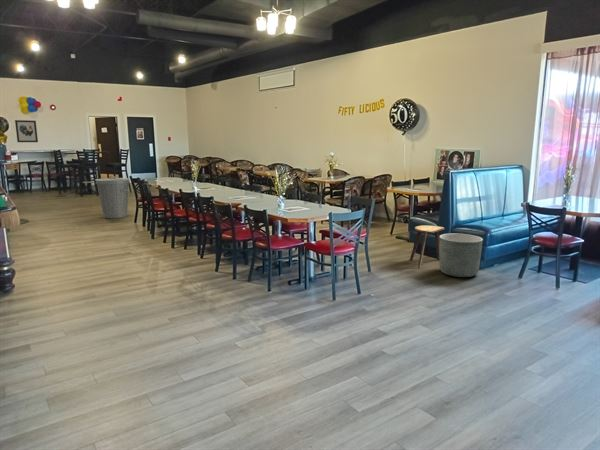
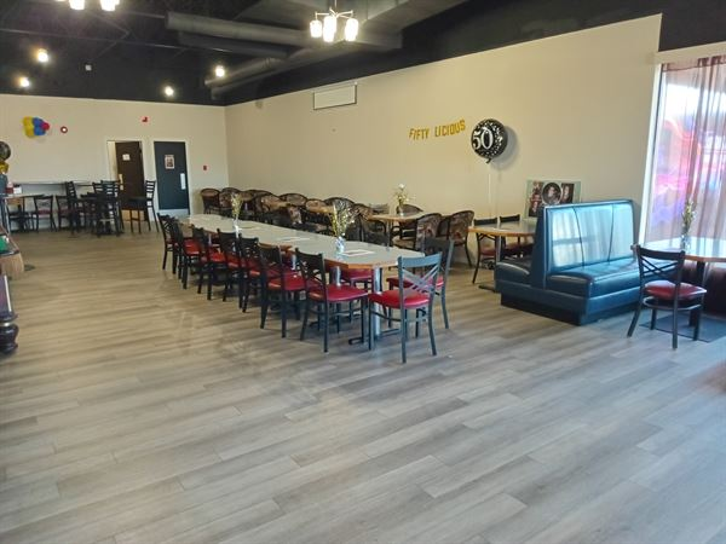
- planter (459, 255)
- trash can (113, 196)
- stool (424, 244)
- wall art (26, 131)
